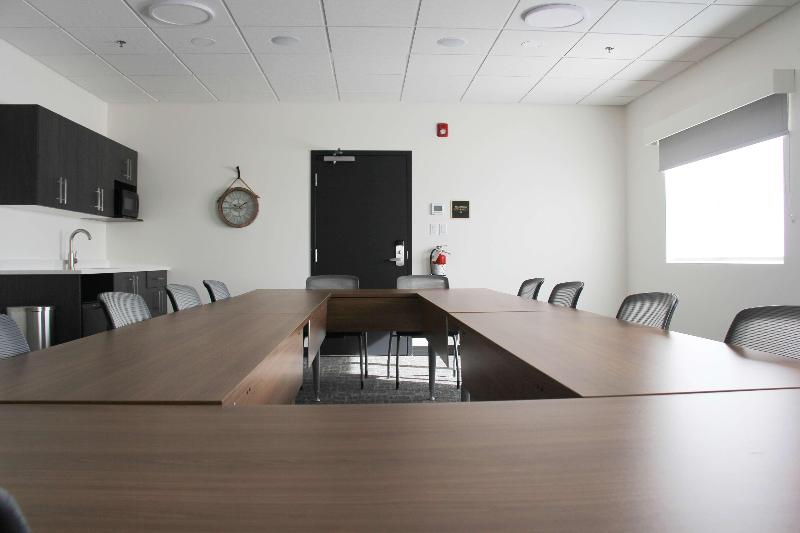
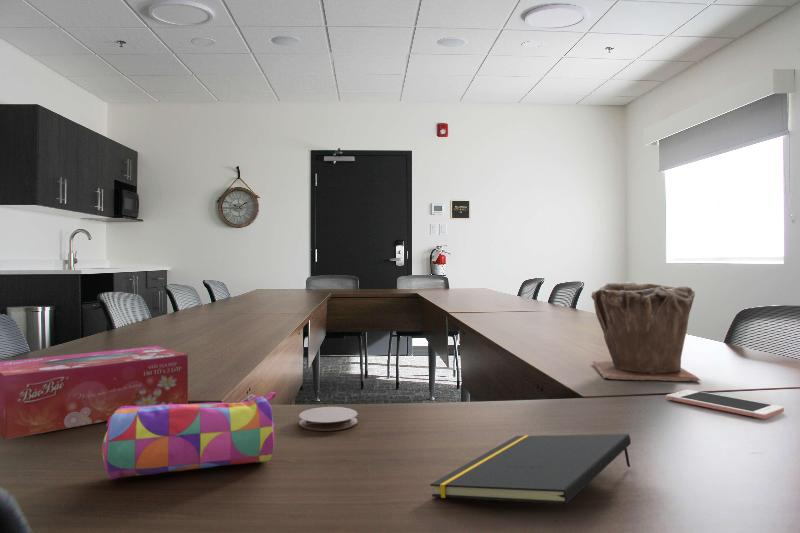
+ coaster (328, 418)
+ notepad (536, 463)
+ pencil case (194, 433)
+ cell phone (722, 402)
+ plant pot (641, 327)
+ tissue box (92, 385)
